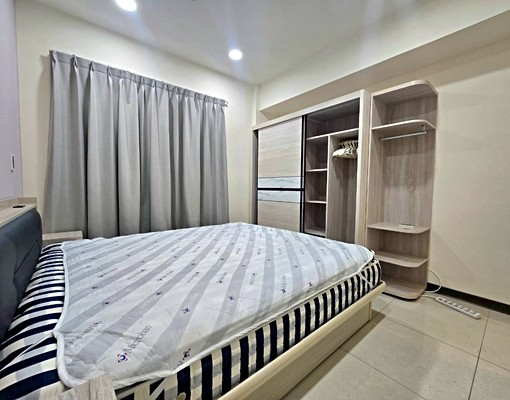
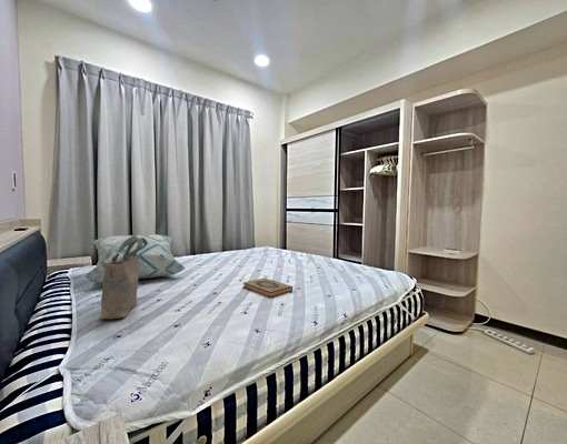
+ tote bag (127, 271)
+ decorative pillow (137, 254)
+ hardback book (267, 286)
